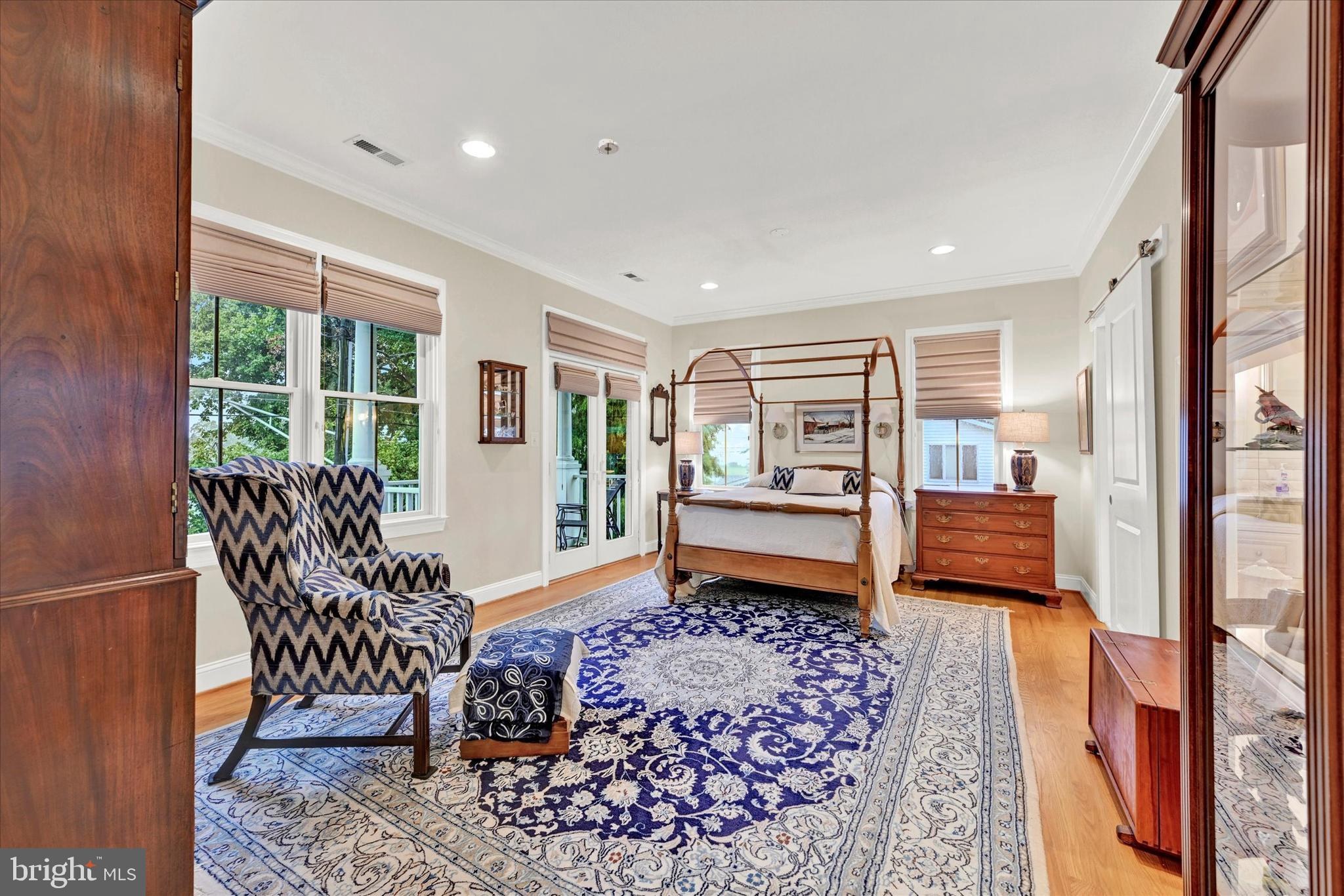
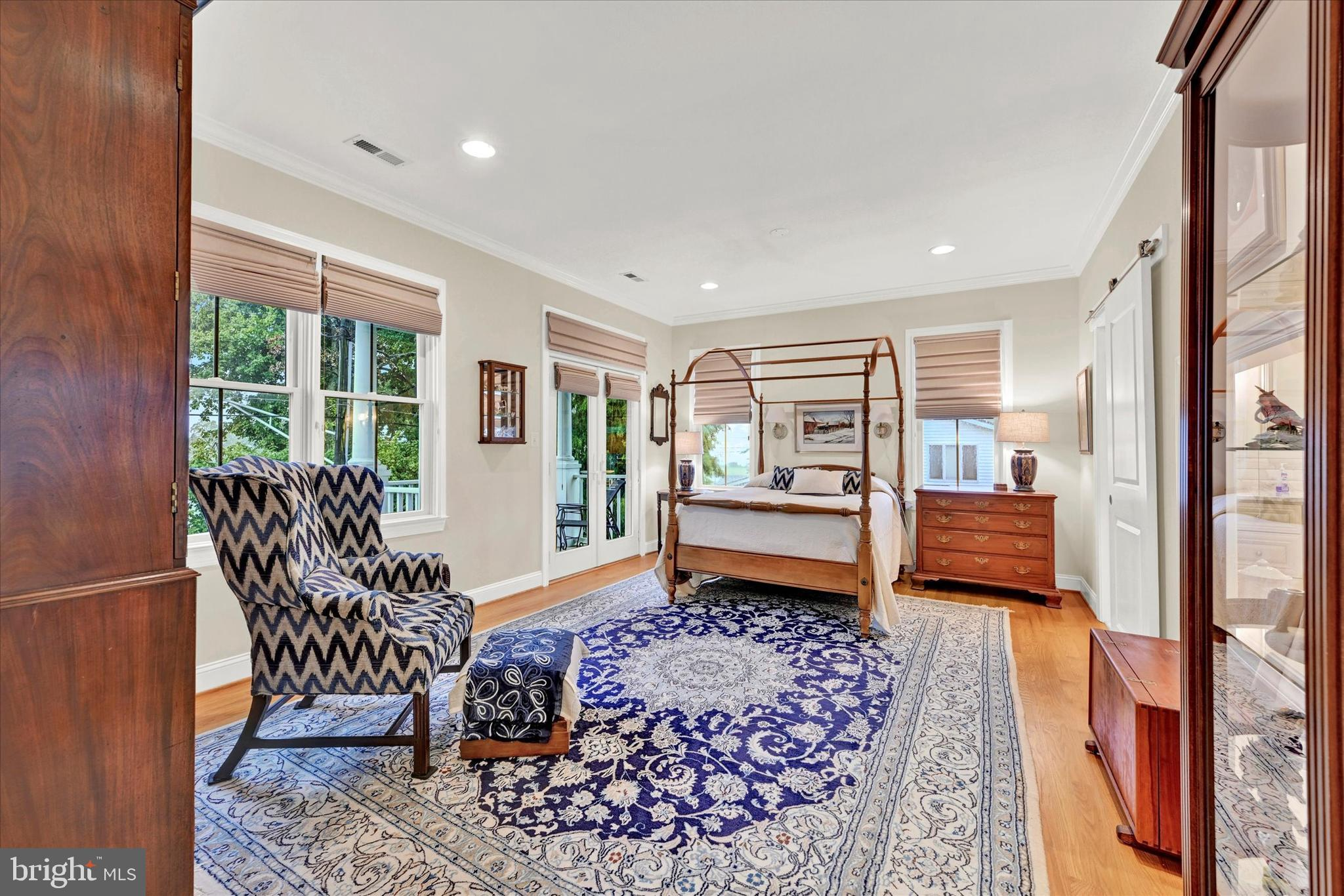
- smoke detector (607, 146)
